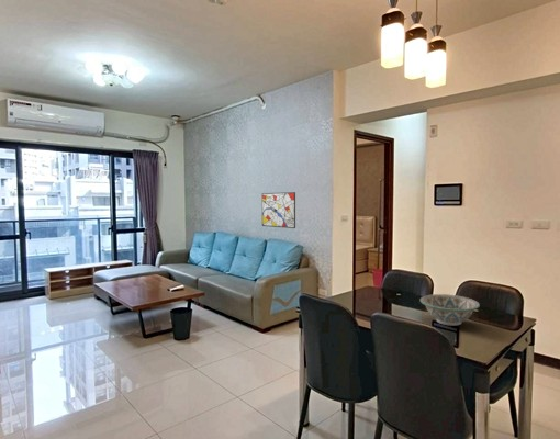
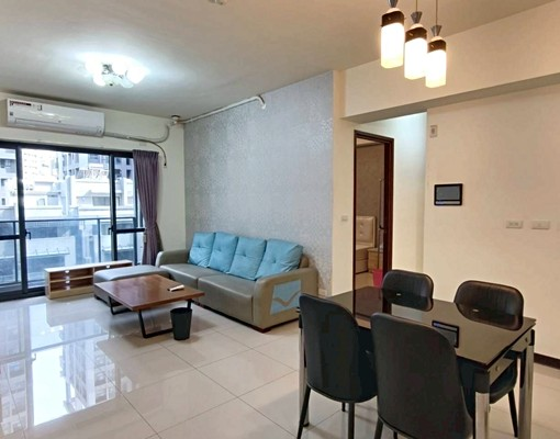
- wall art (278, 210)
- decorative bowl (448, 311)
